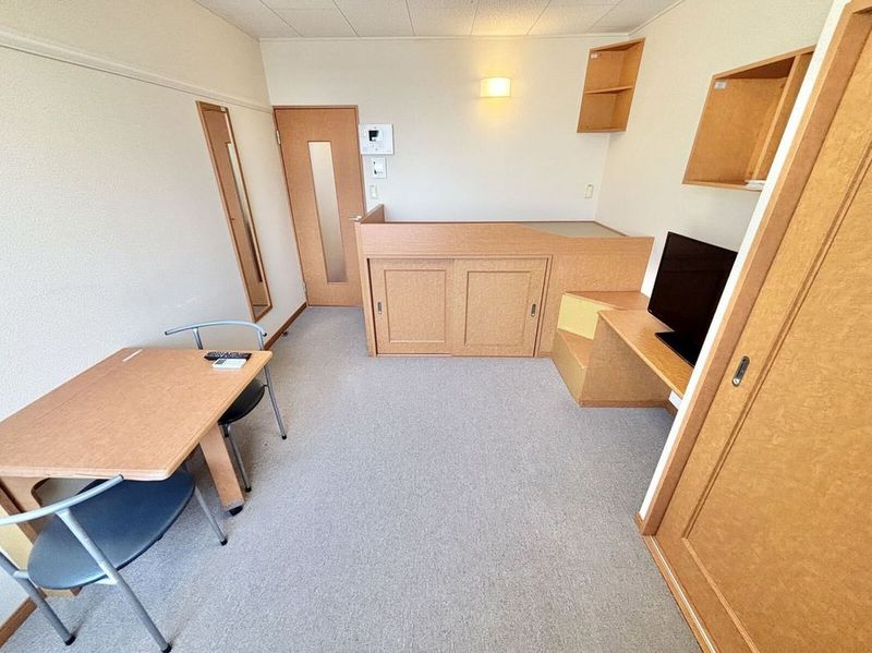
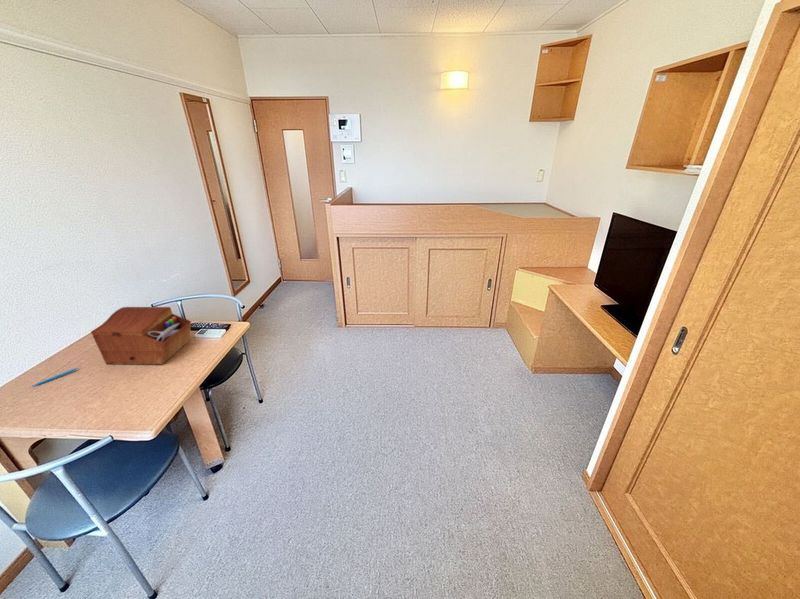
+ pen (55, 376)
+ sewing box (146, 334)
